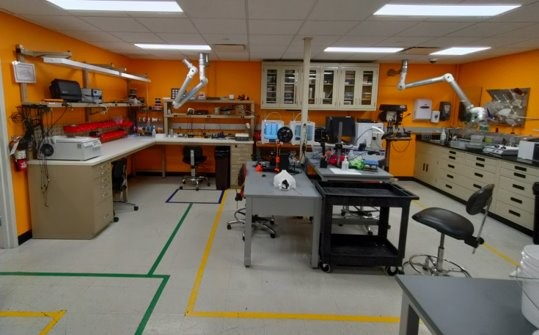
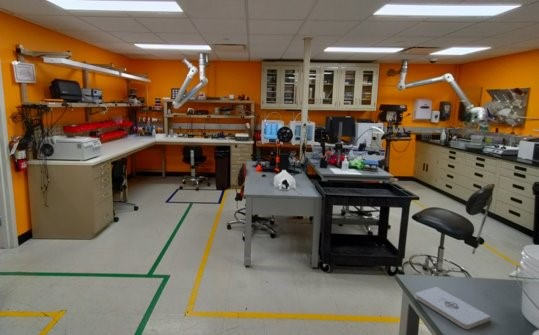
+ notepad (449, 306)
